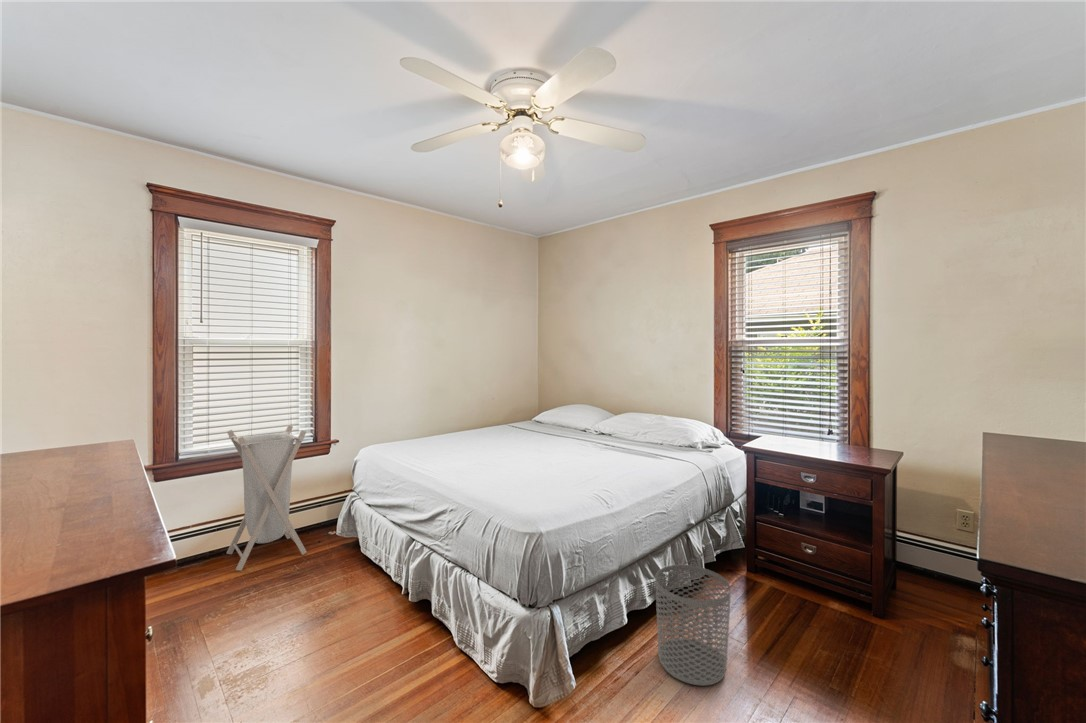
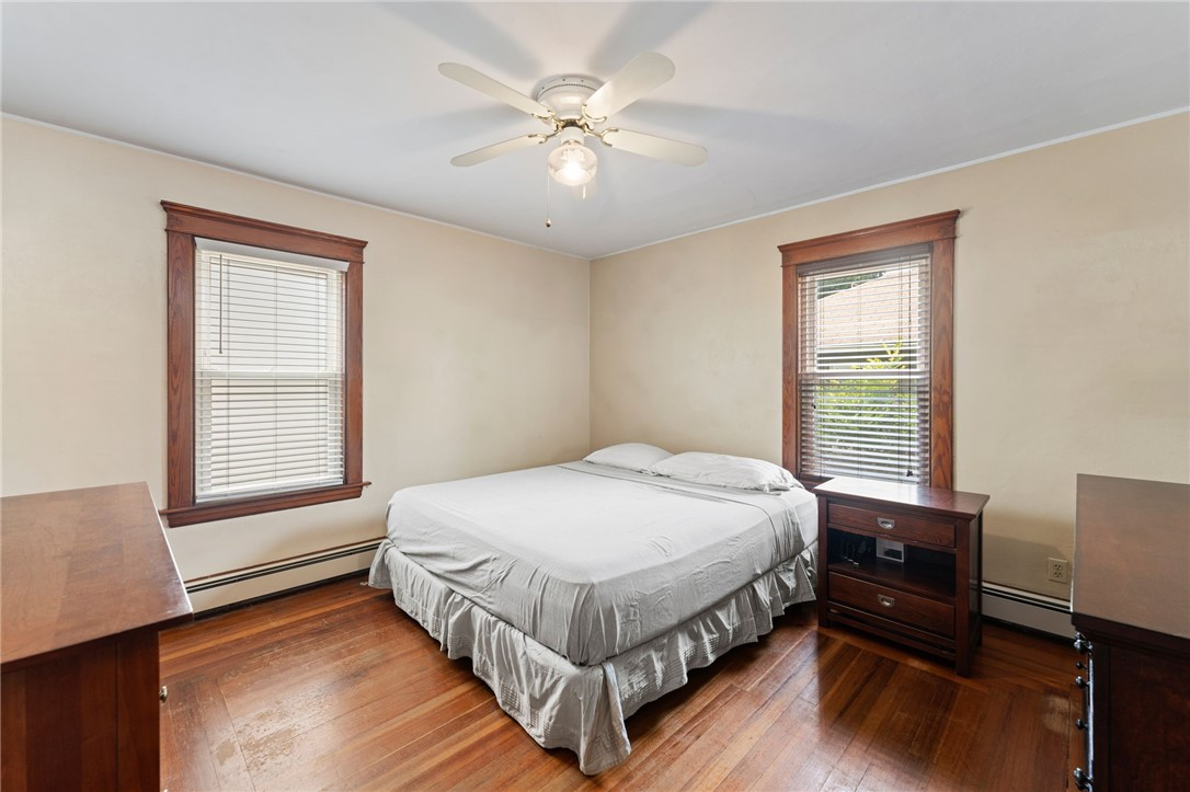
- waste bin (692, 622)
- laundry hamper (266, 491)
